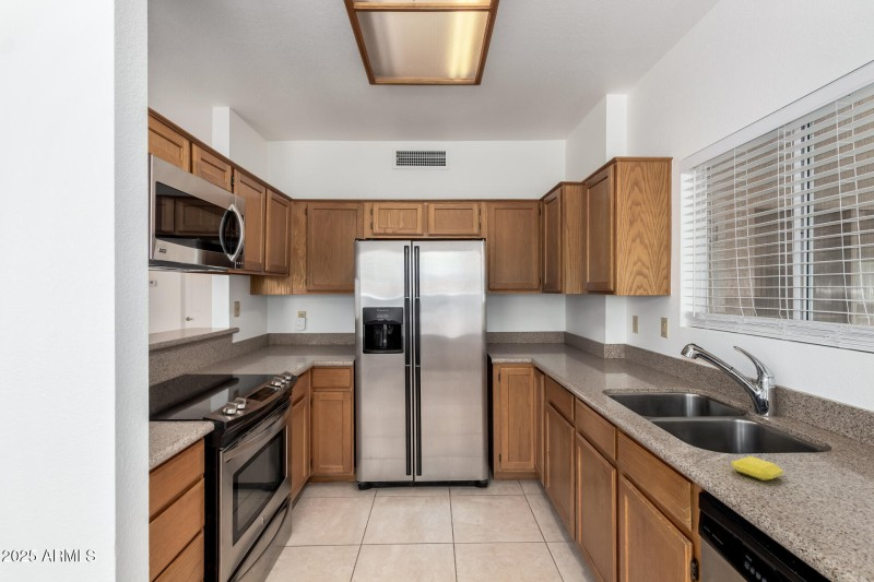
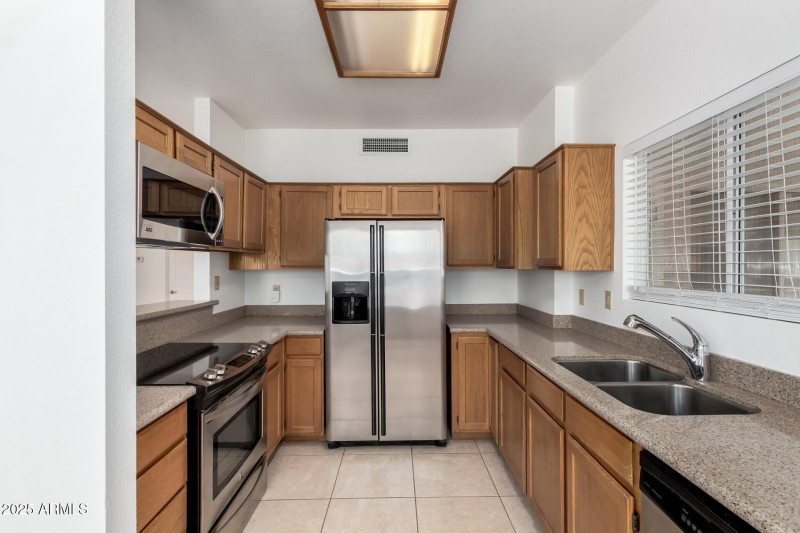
- soap bar (756, 467)
